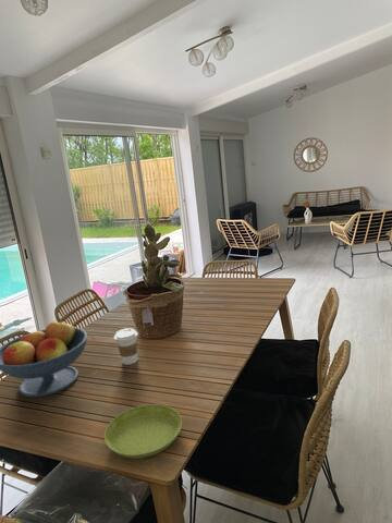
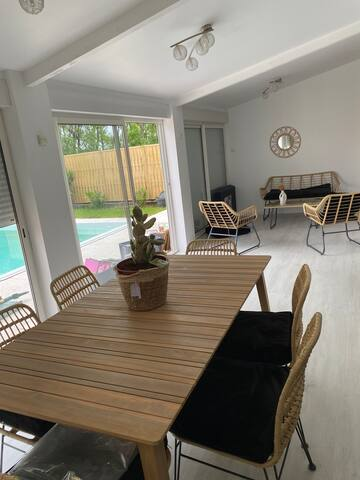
- fruit bowl (44, 356)
- coffee cup (127, 346)
- saucer (144, 431)
